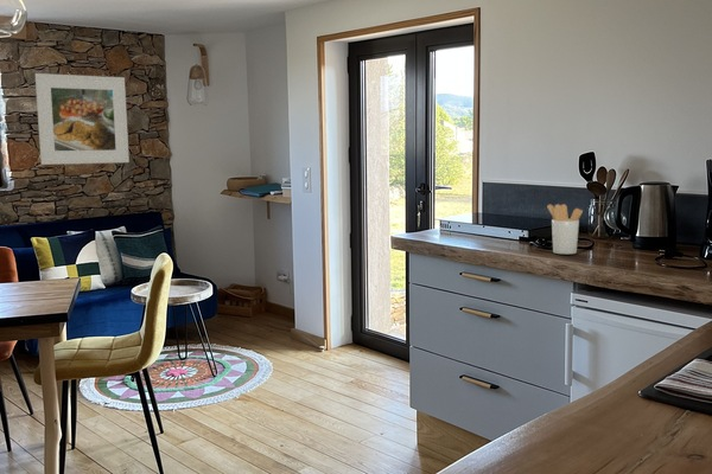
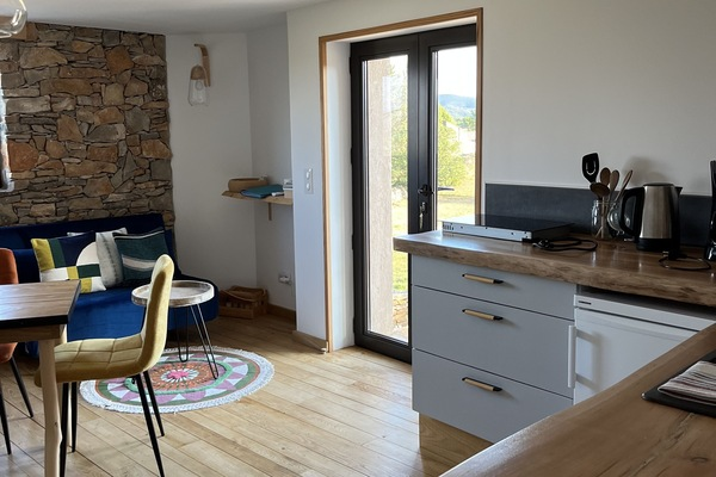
- utensil holder (561, 228)
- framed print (83, 120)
